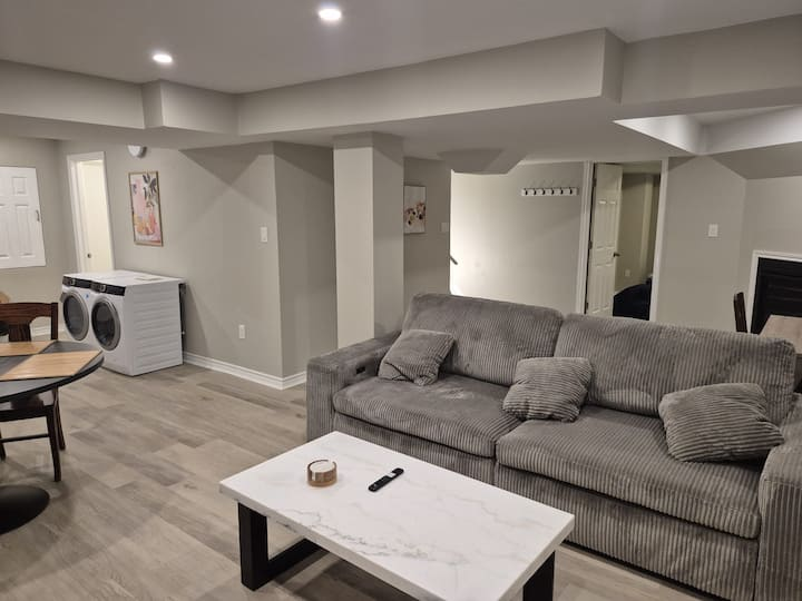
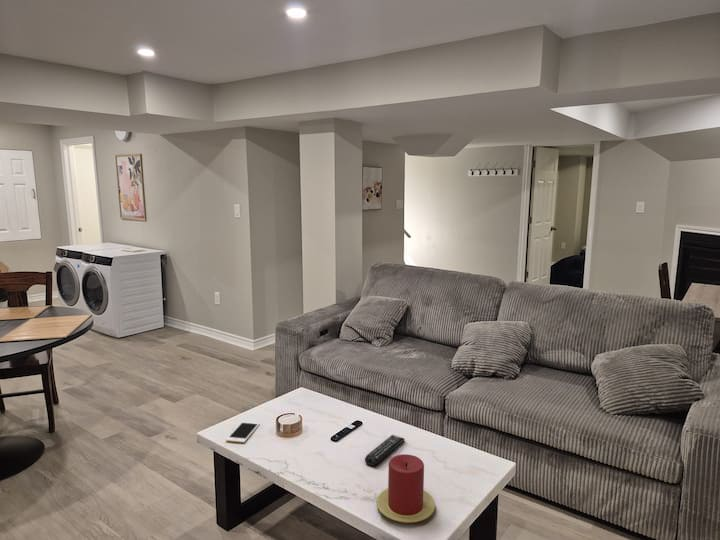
+ cell phone (243, 431)
+ remote control (385, 449)
+ candle (405, 485)
